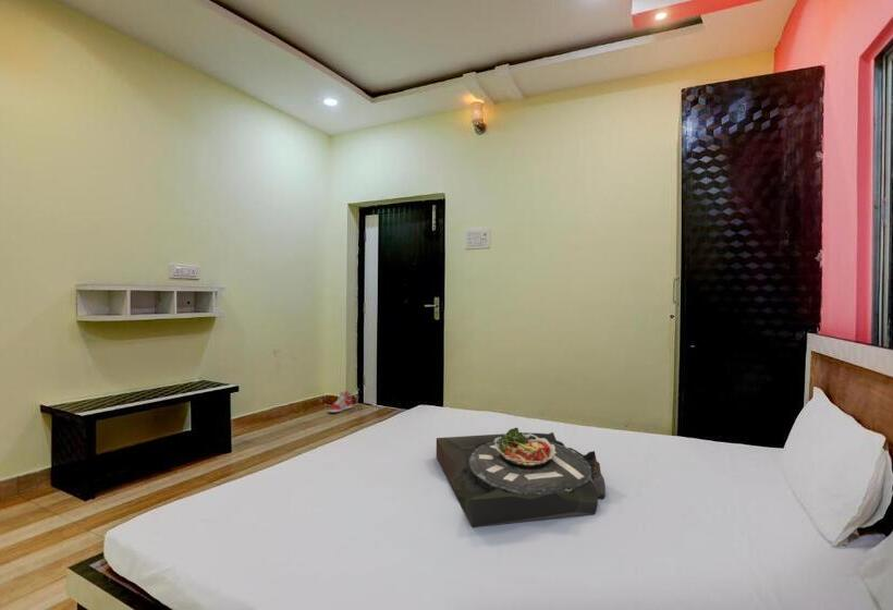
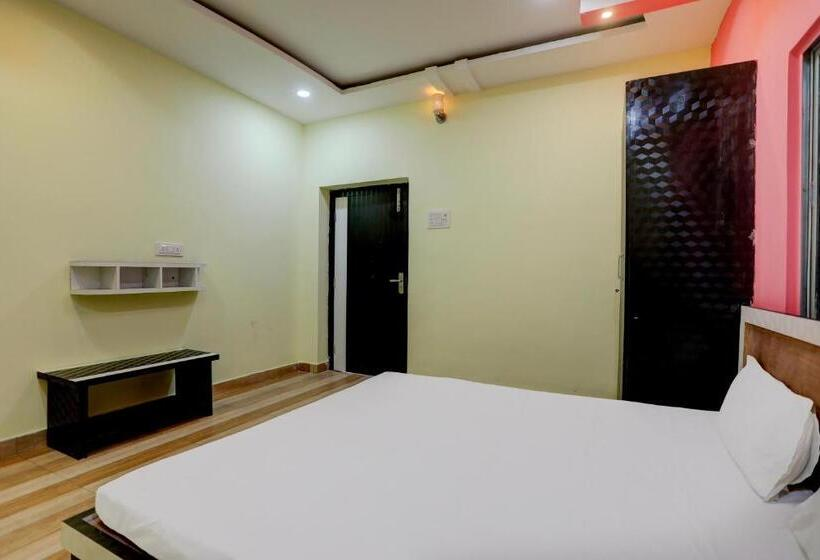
- serving tray (519, 454)
- sneaker (340, 401)
